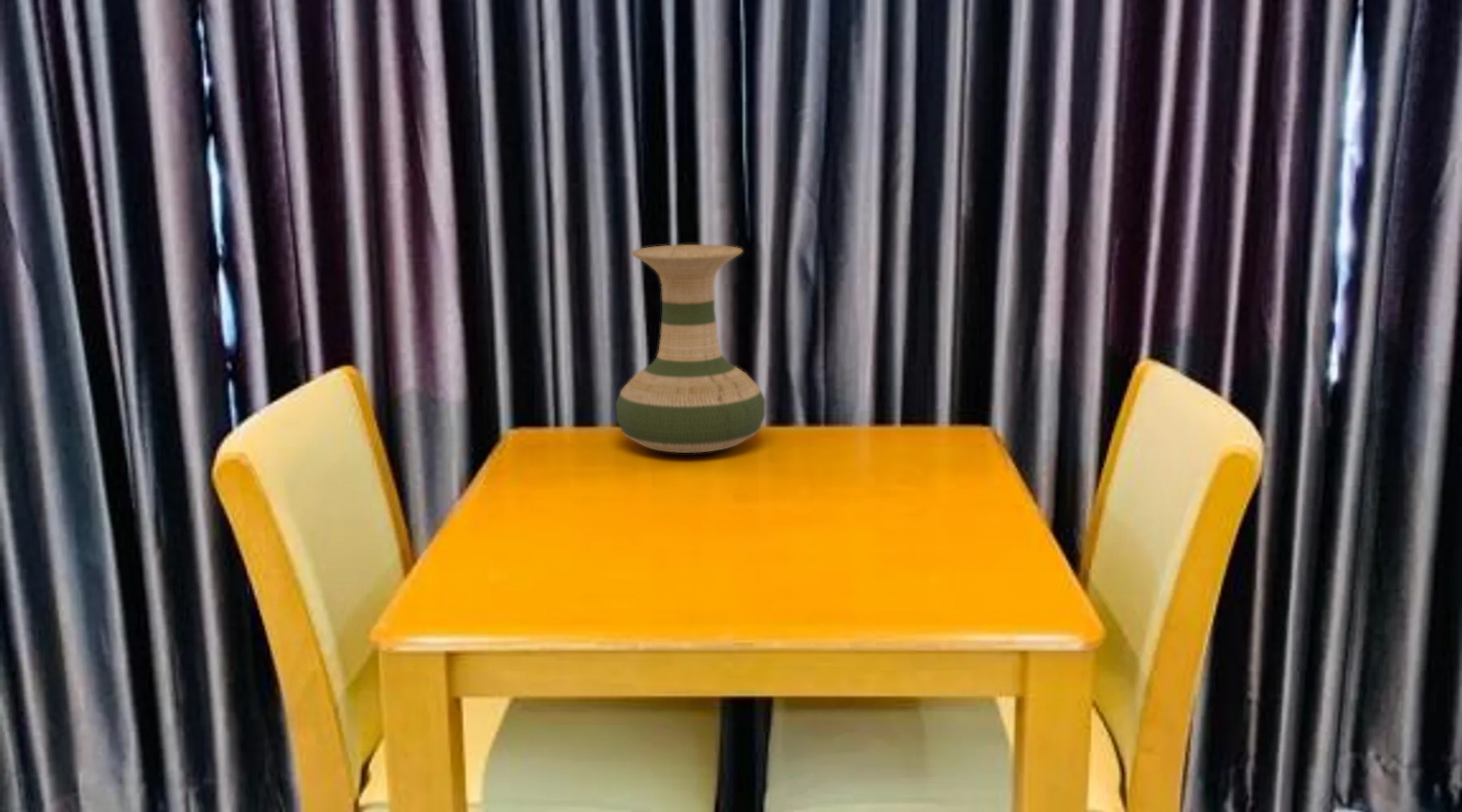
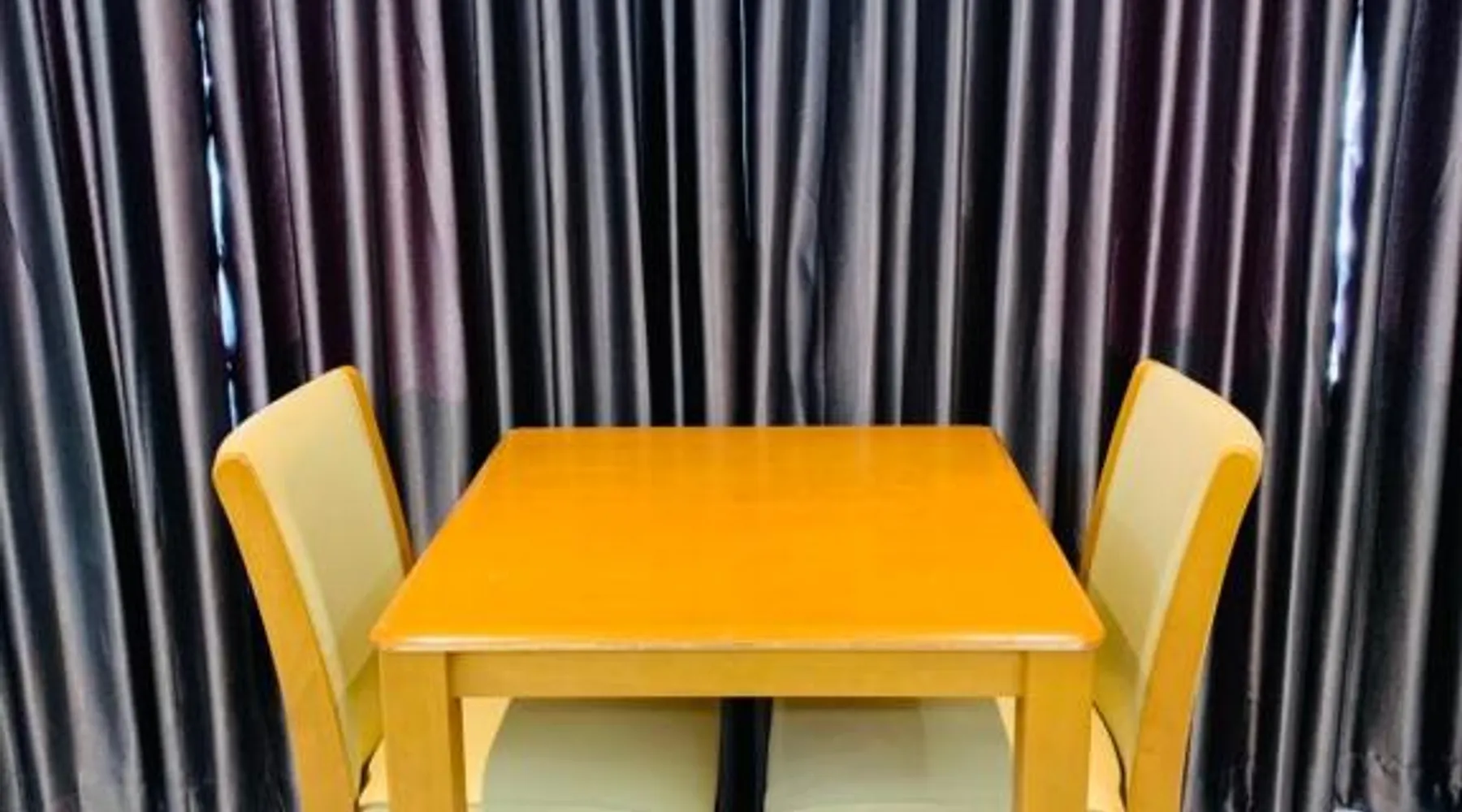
- vase (689, 348)
